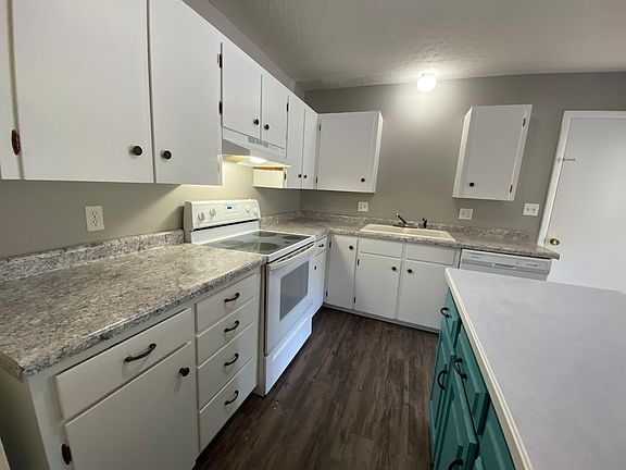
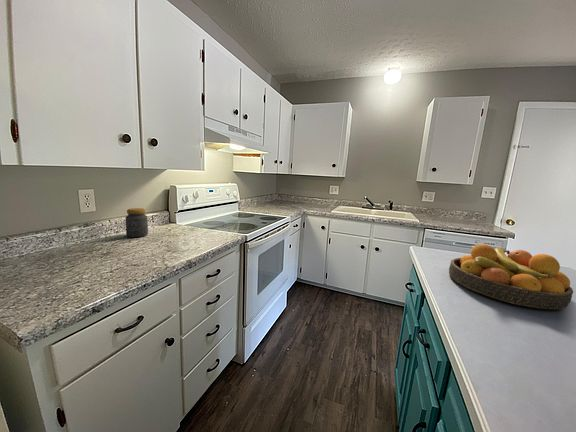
+ fruit bowl (505, 266)
+ jar (136, 222)
